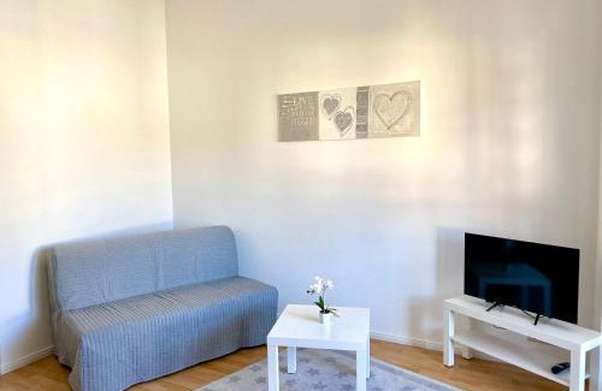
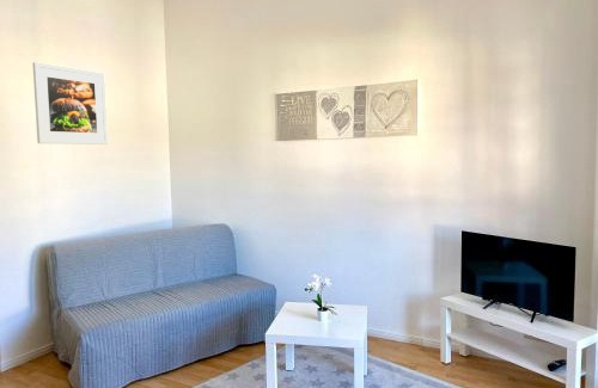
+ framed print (72, 106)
